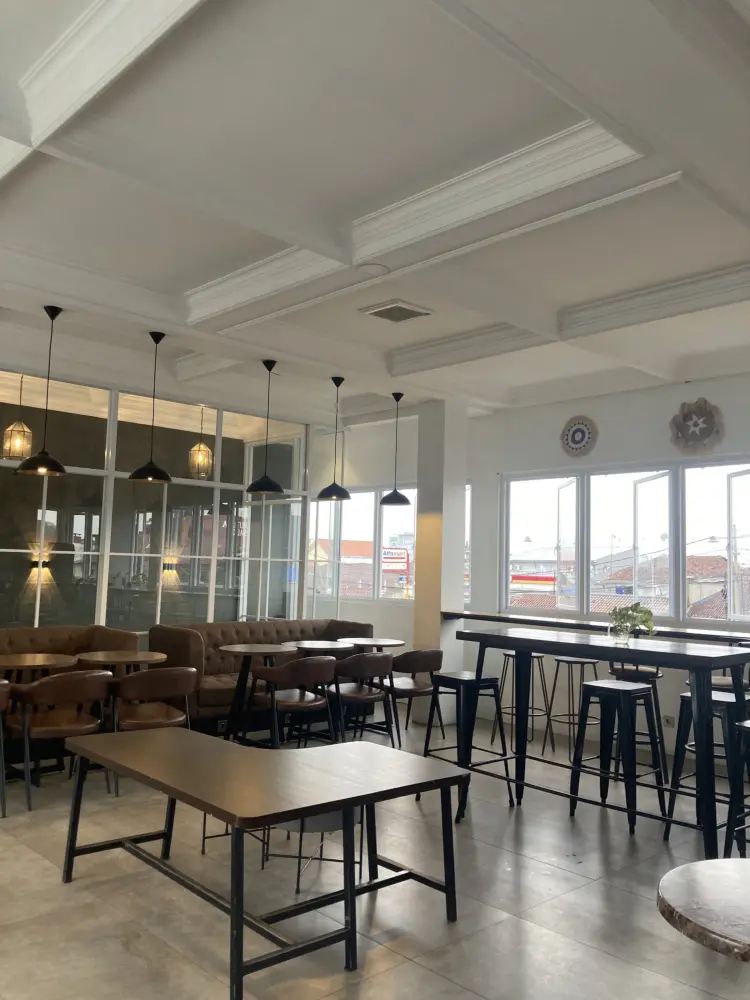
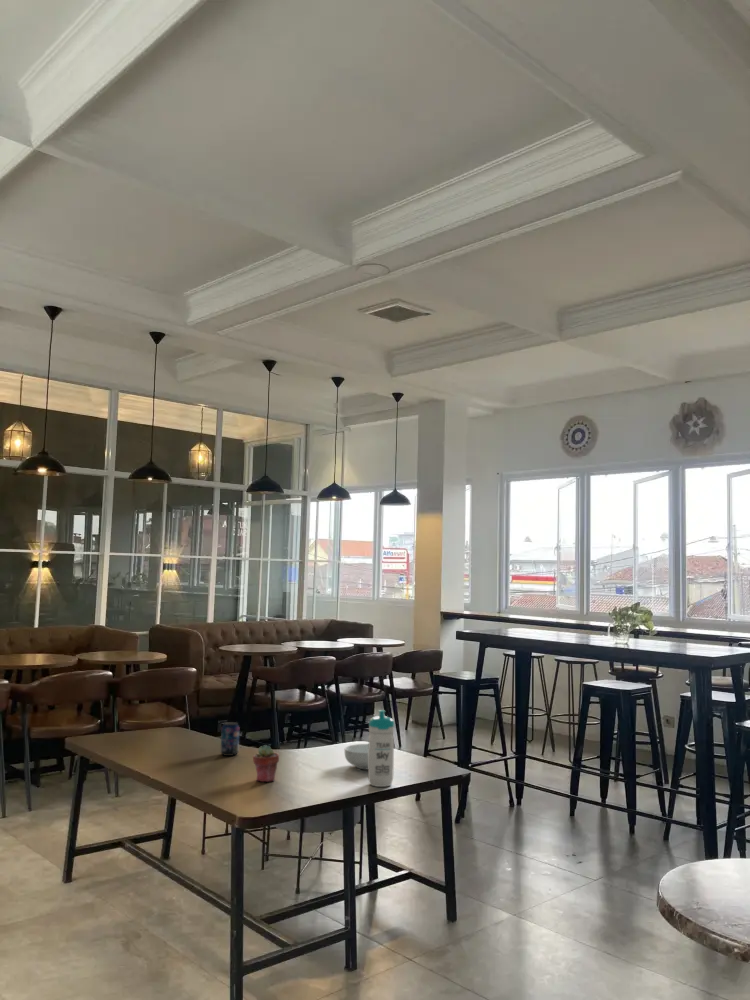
+ beverage can (230, 738)
+ cereal bowl (366, 757)
+ potted succulent (266, 762)
+ water bottle (381, 747)
